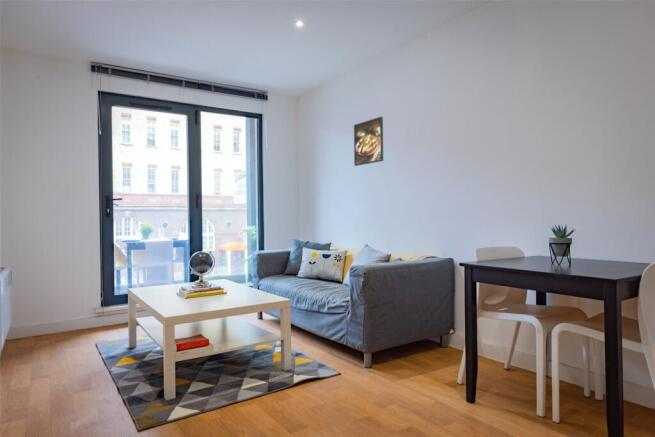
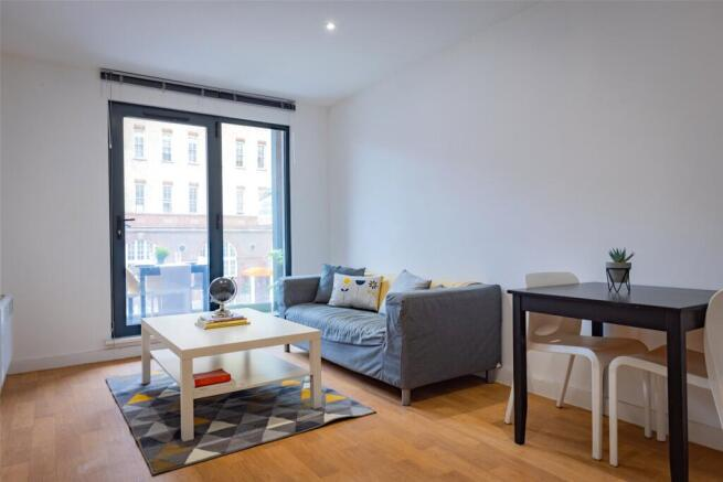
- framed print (368, 142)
